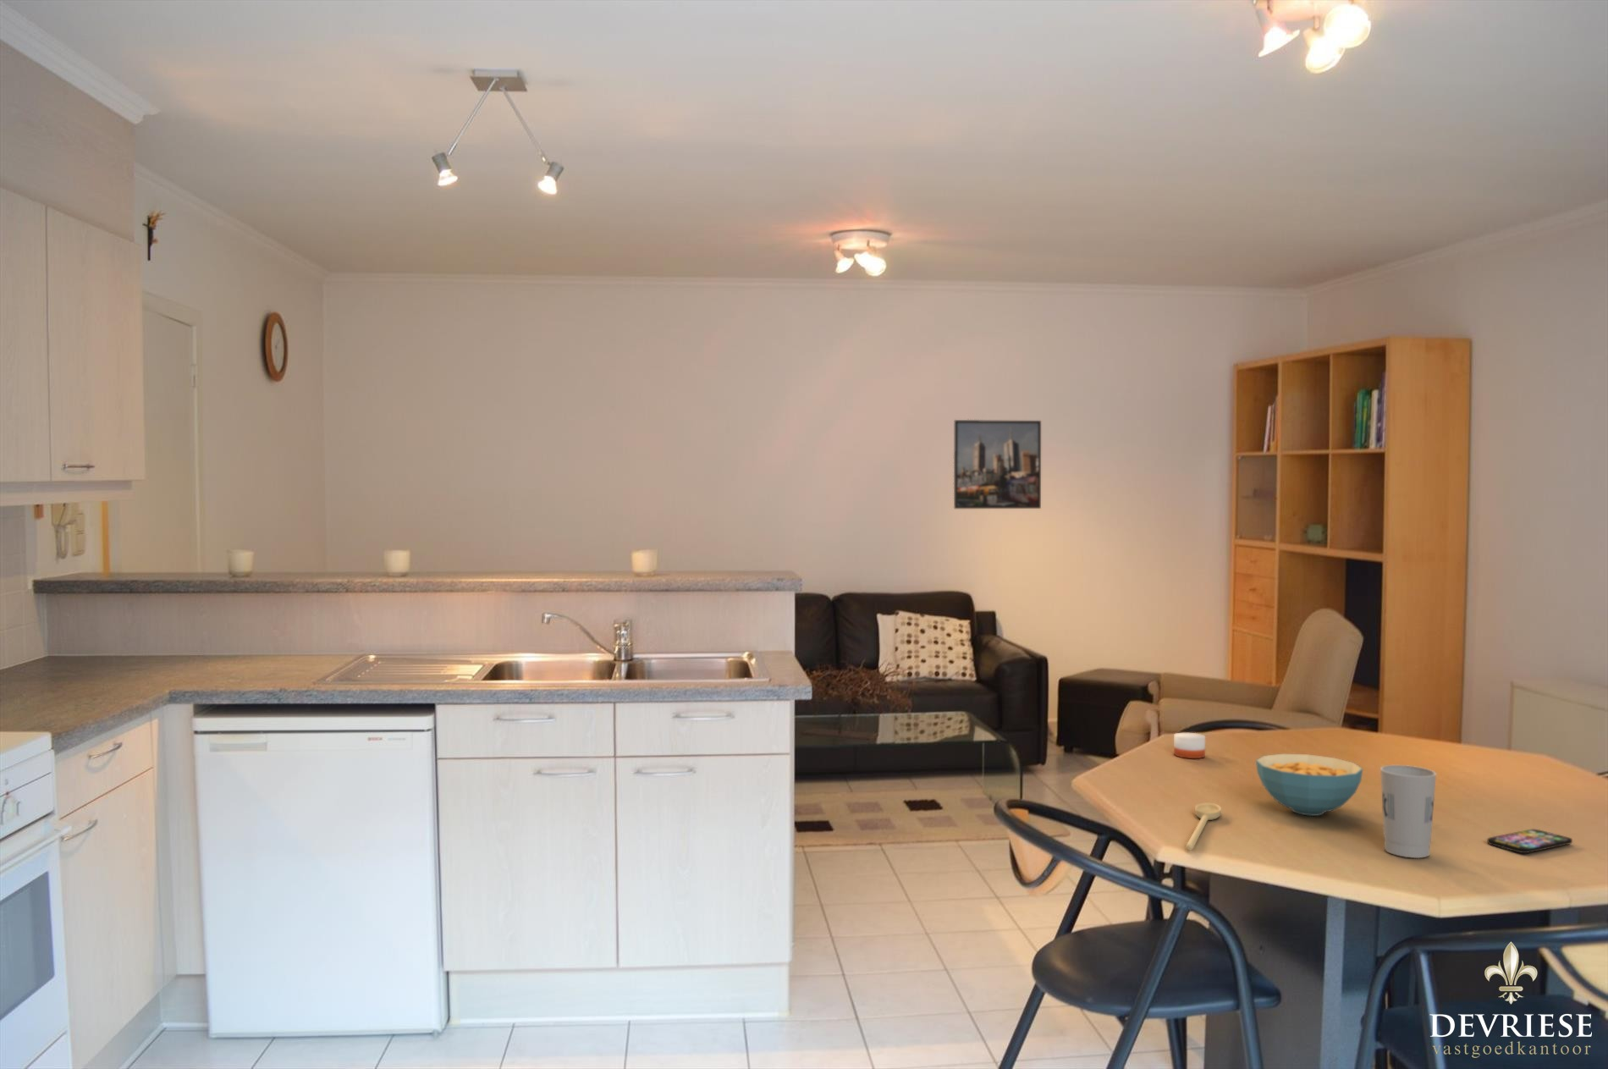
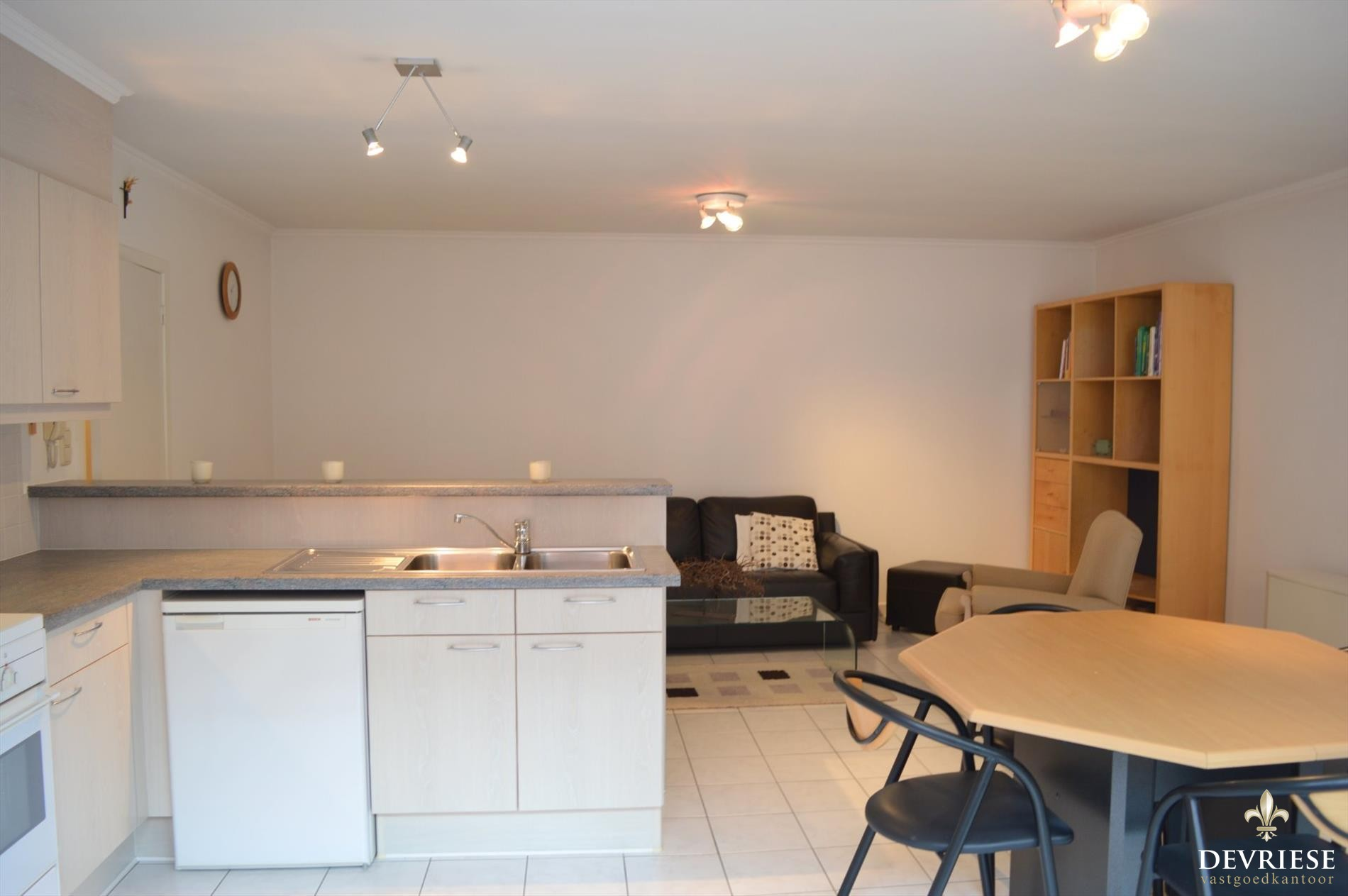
- cereal bowl (1307, 787)
- candle (1189, 734)
- cup (1408, 811)
- smartphone (1529, 840)
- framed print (997, 464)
- spoon (1200, 826)
